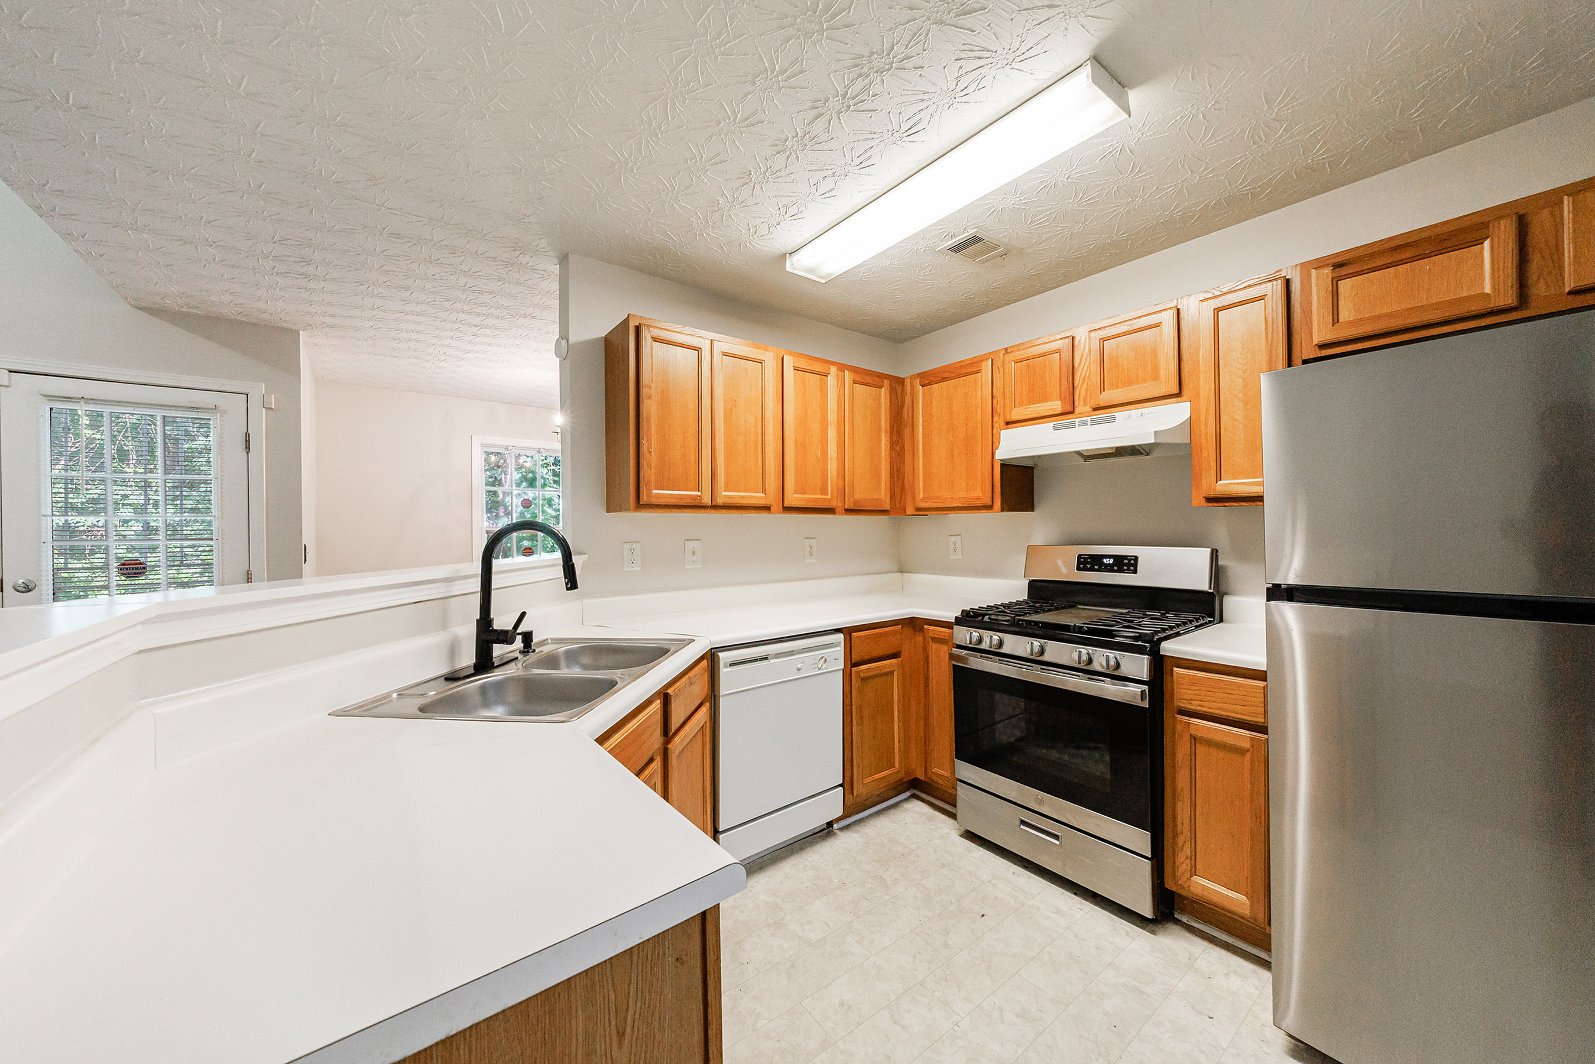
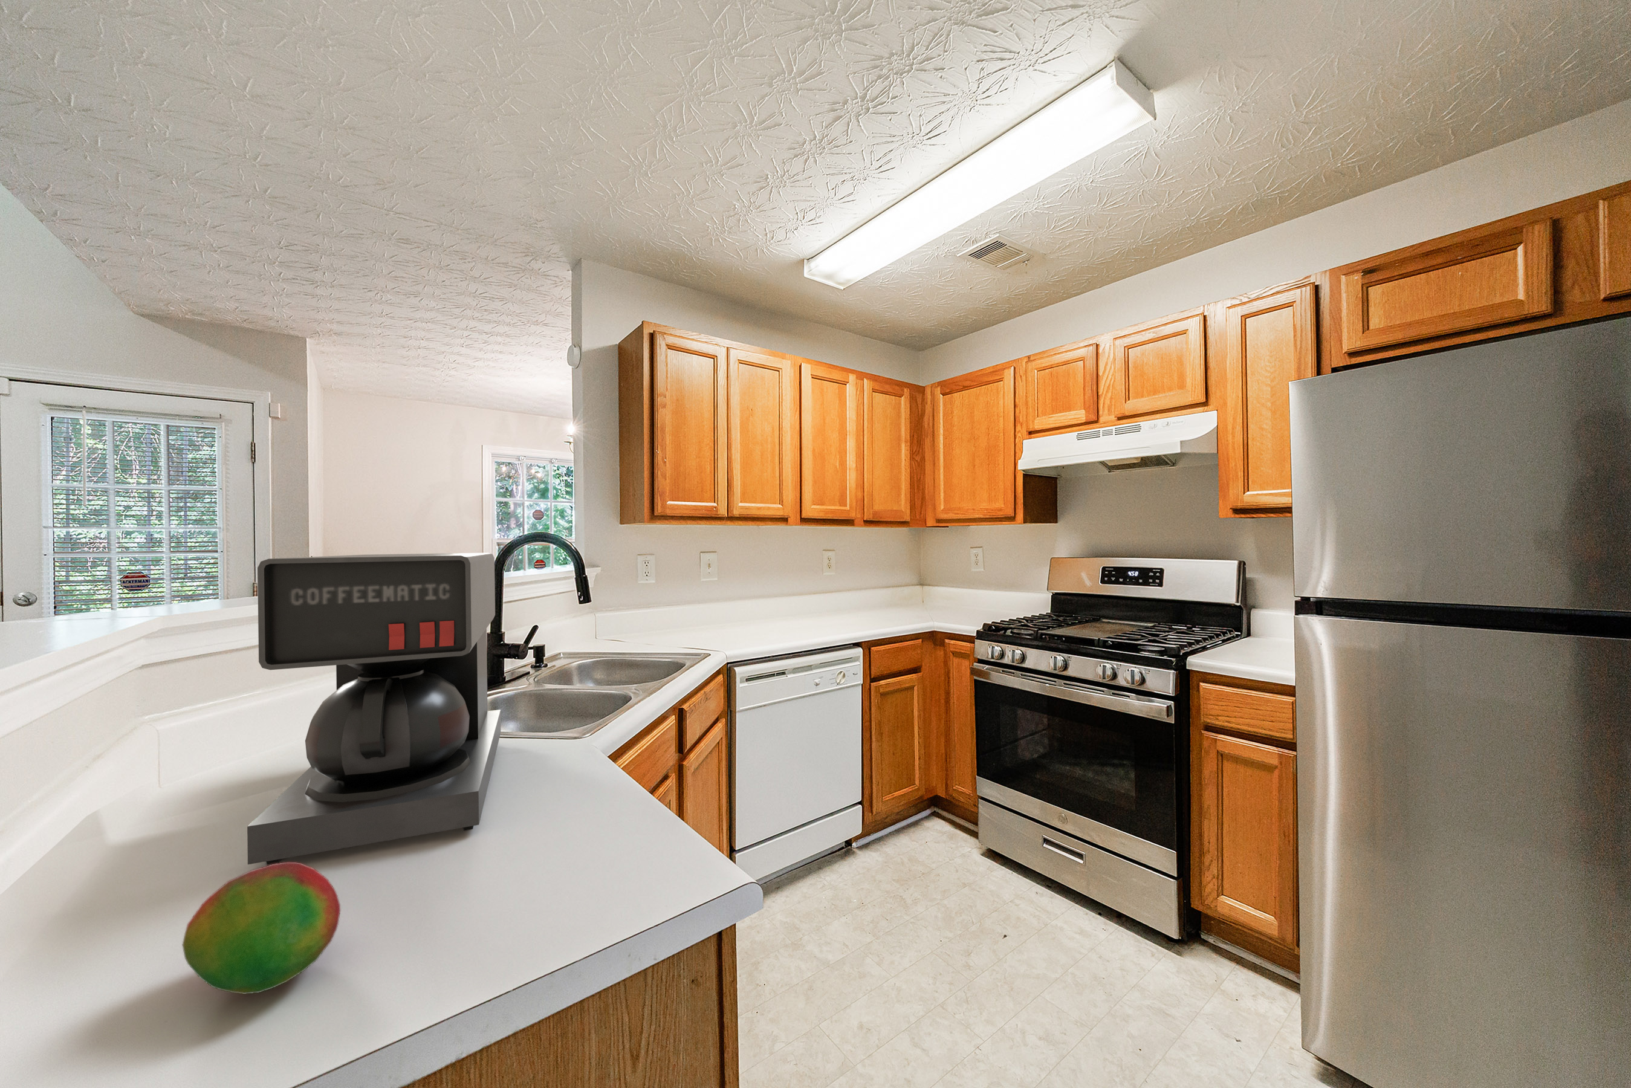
+ coffee maker (407, 673)
+ fruit (270, 924)
